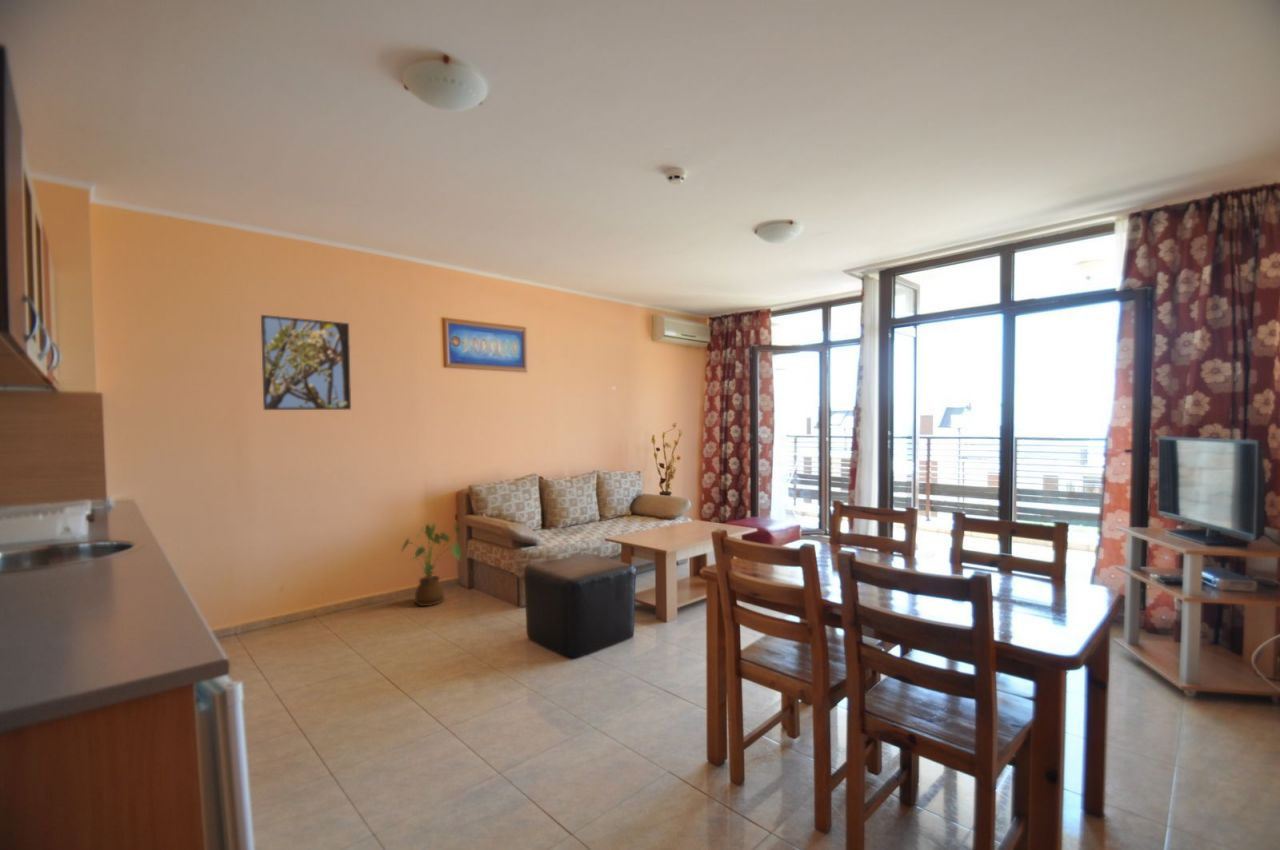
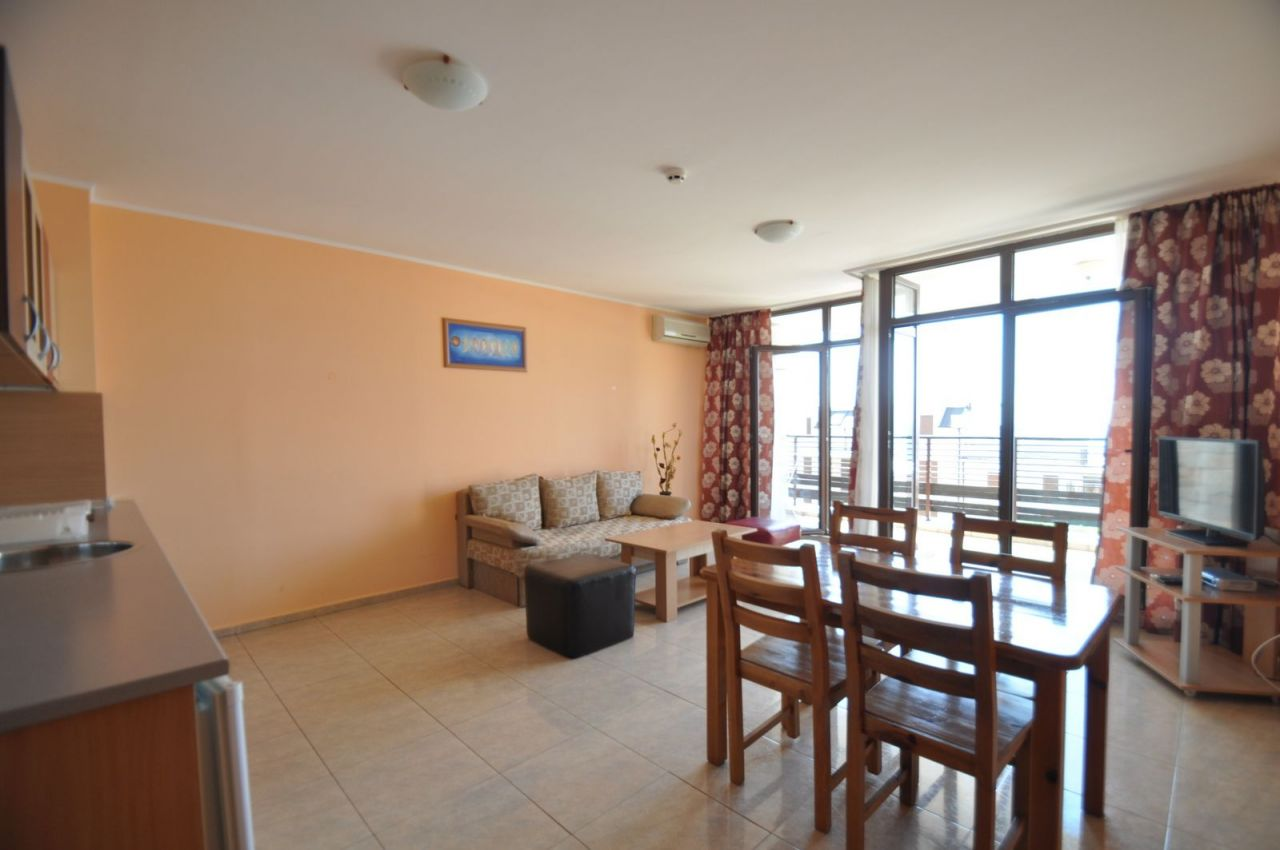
- house plant (435, 564)
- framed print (308, 364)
